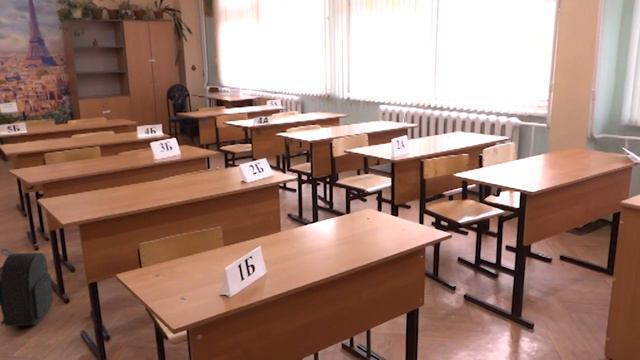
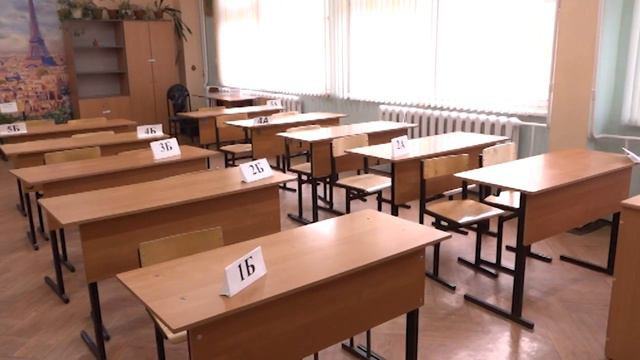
- backpack (24, 284)
